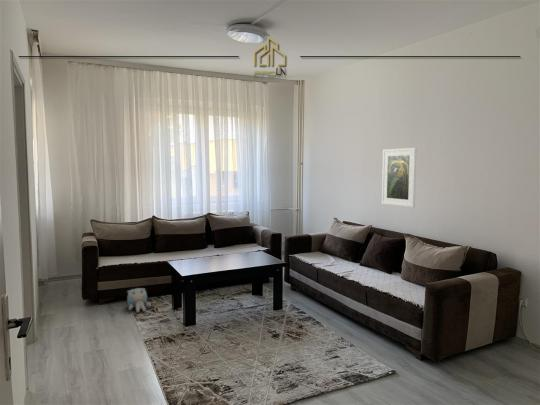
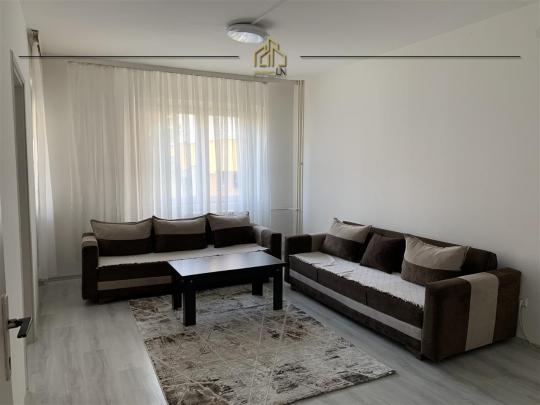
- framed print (398, 177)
- plush toy (138, 299)
